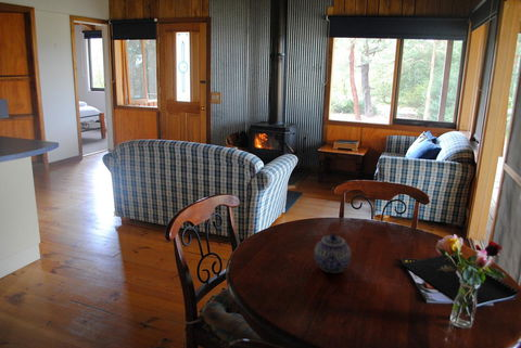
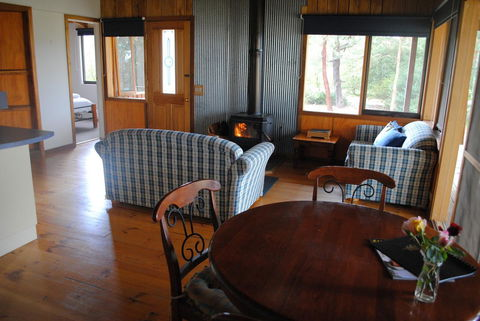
- teapot (332, 250)
